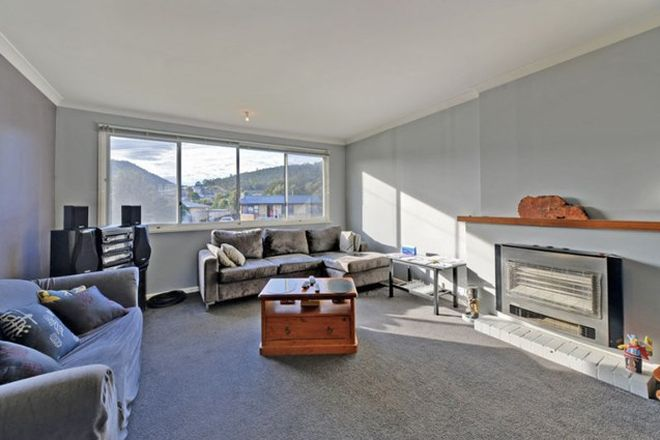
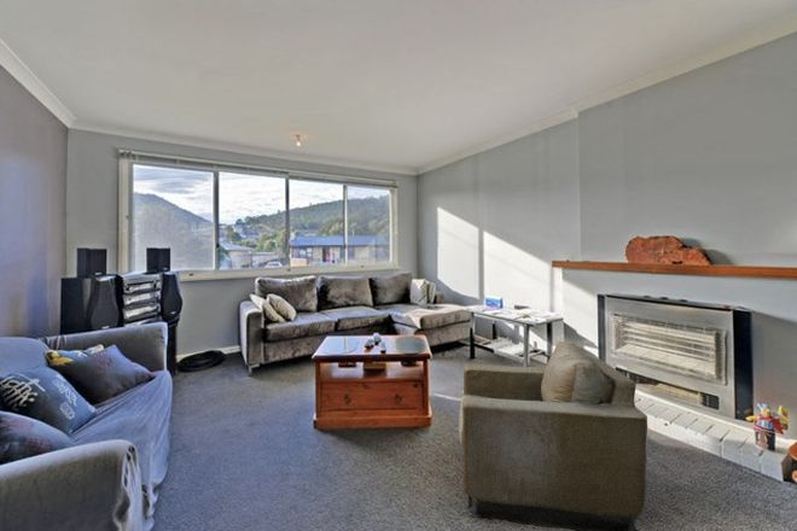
+ armchair (543, 410)
